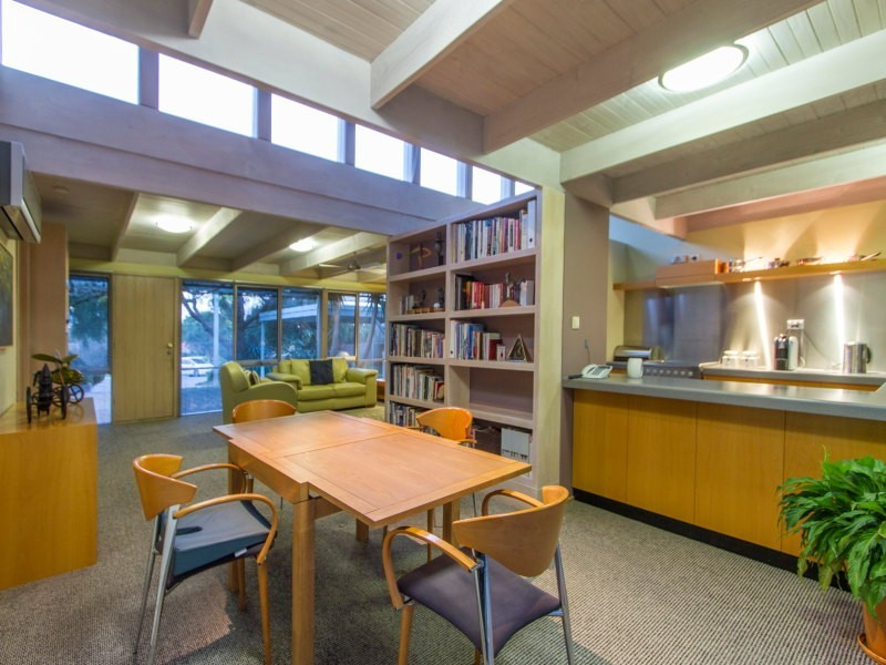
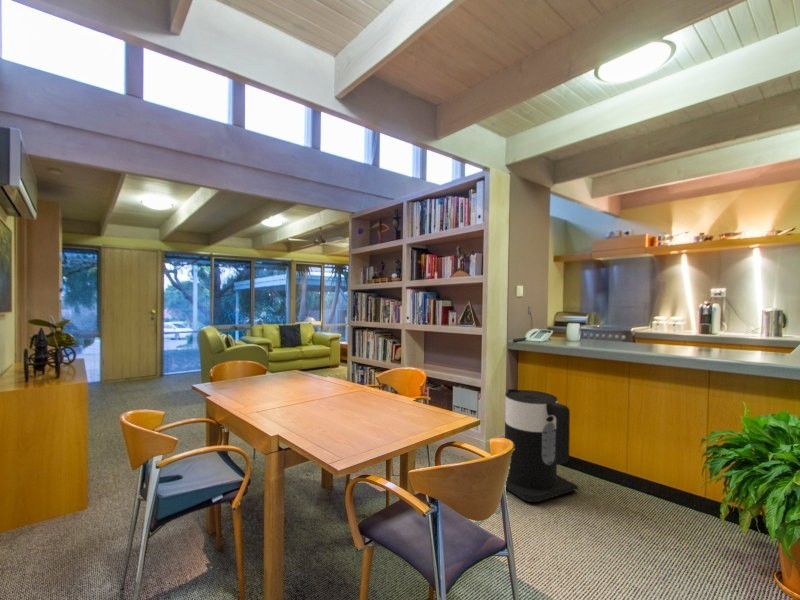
+ trash can (536, 442)
